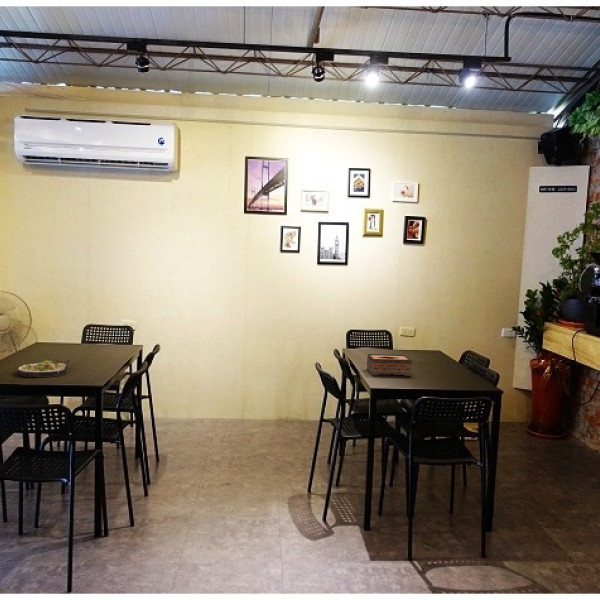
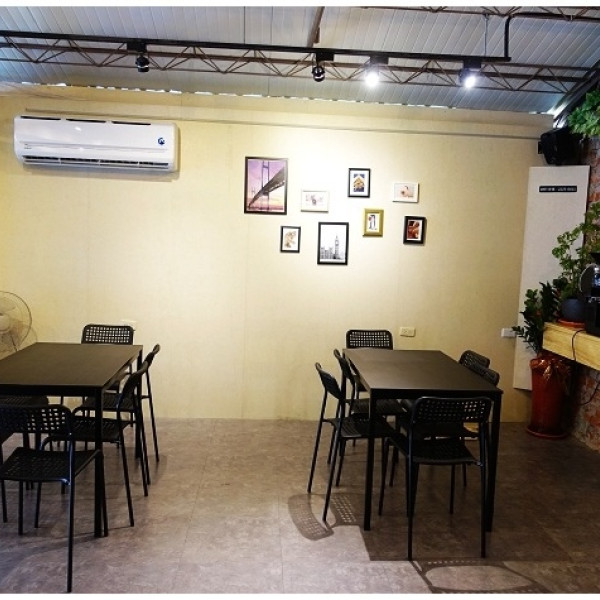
- tissue box (388, 364)
- salad plate (43, 366)
